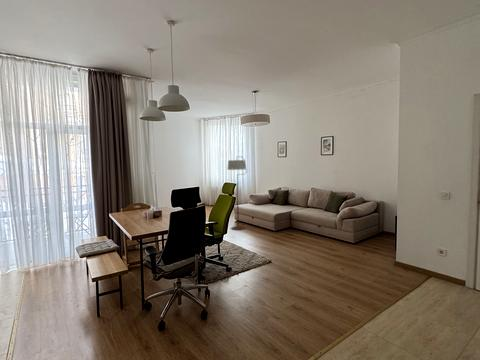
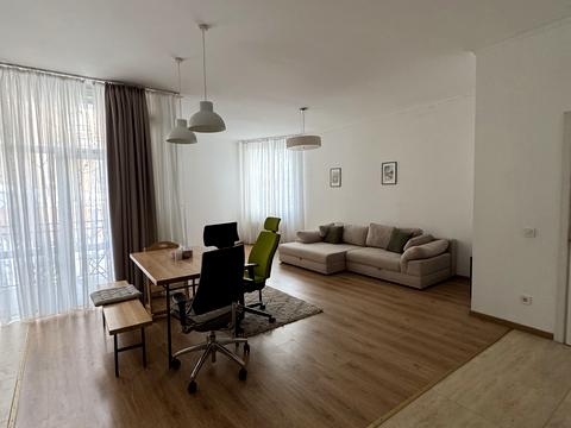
- floor lamp (237, 192)
